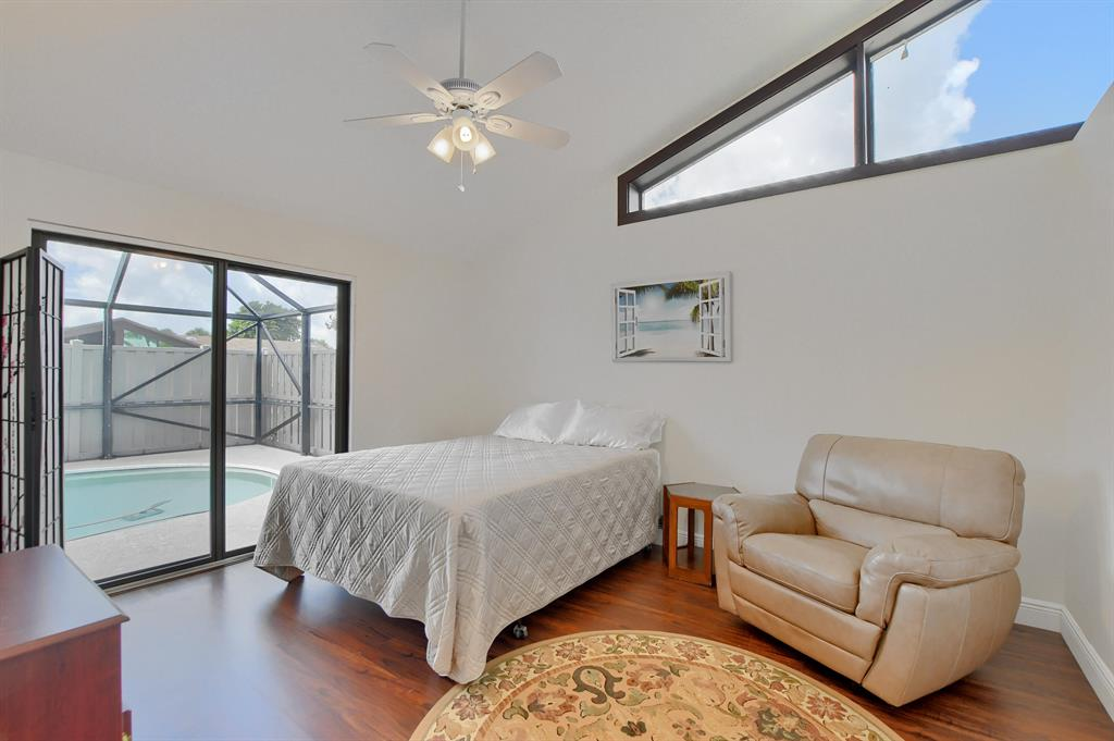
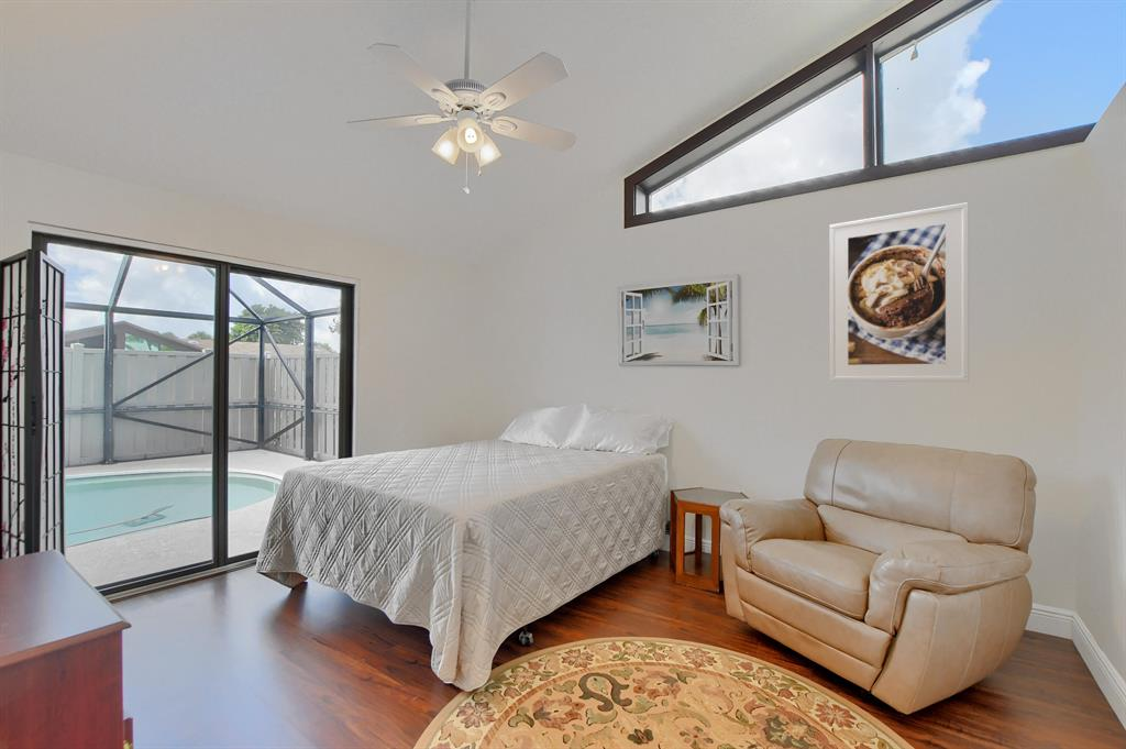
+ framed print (894, 297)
